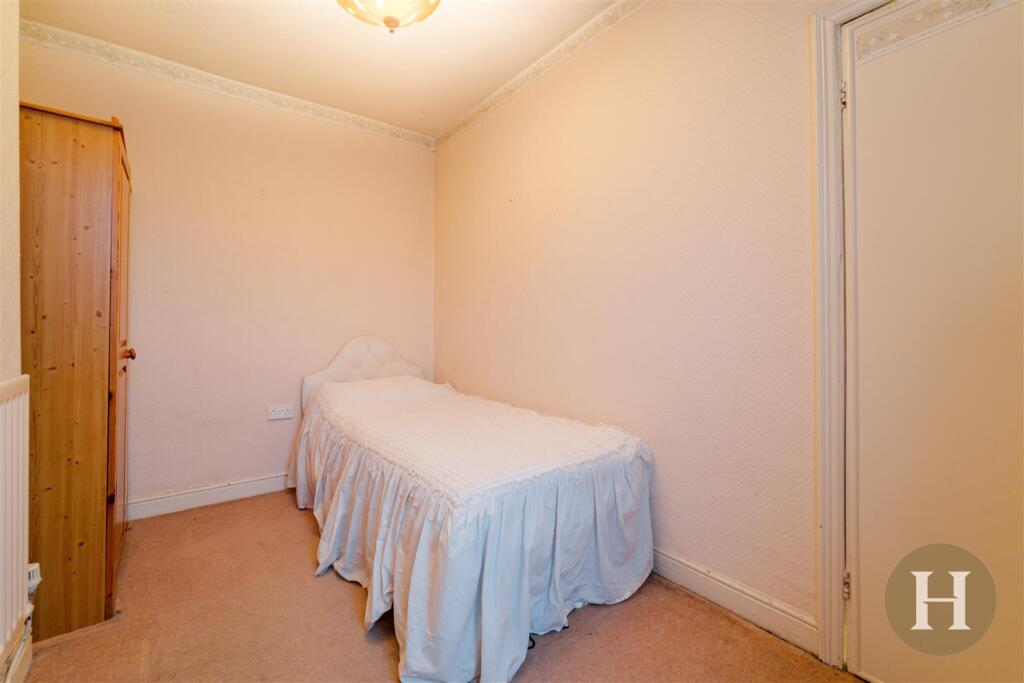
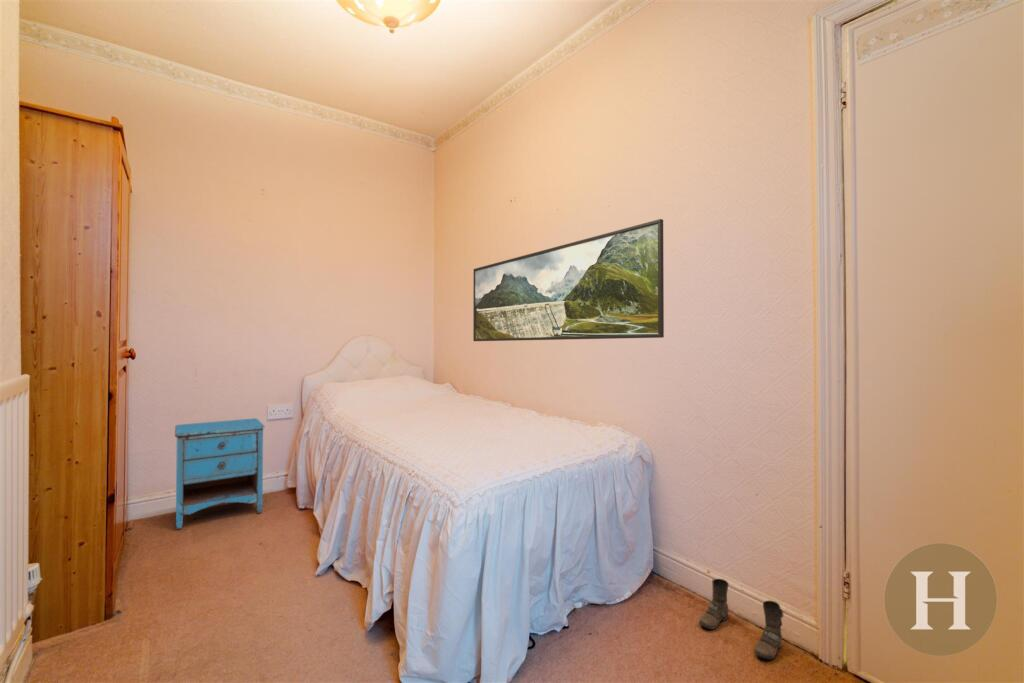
+ boots (727, 616)
+ nightstand (219, 468)
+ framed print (545, 294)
